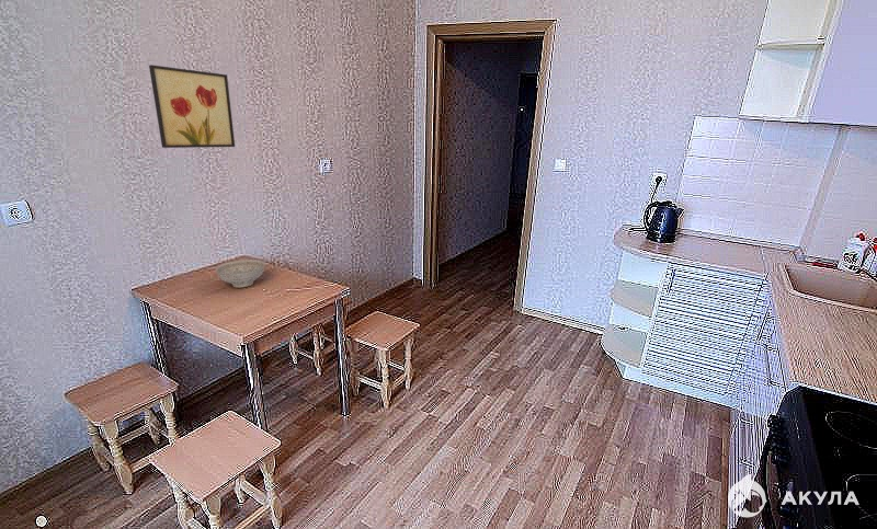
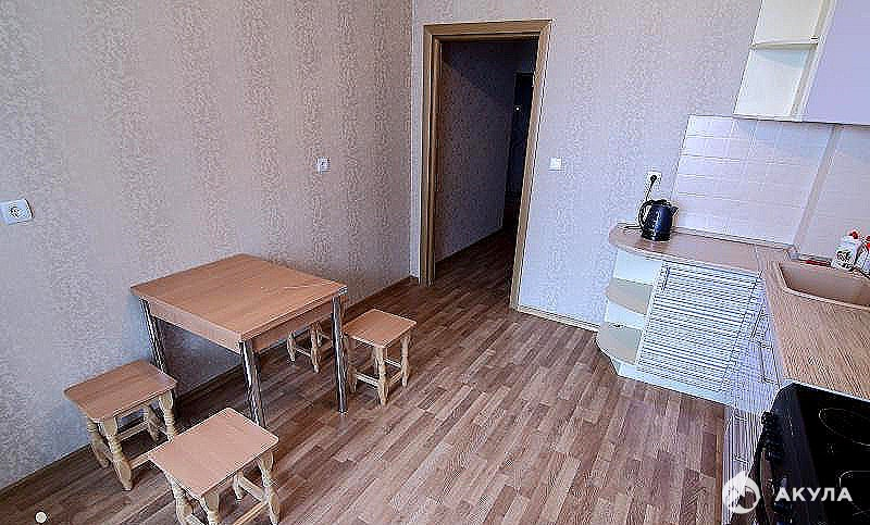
- decorative bowl (241, 275)
- wall art (194, 110)
